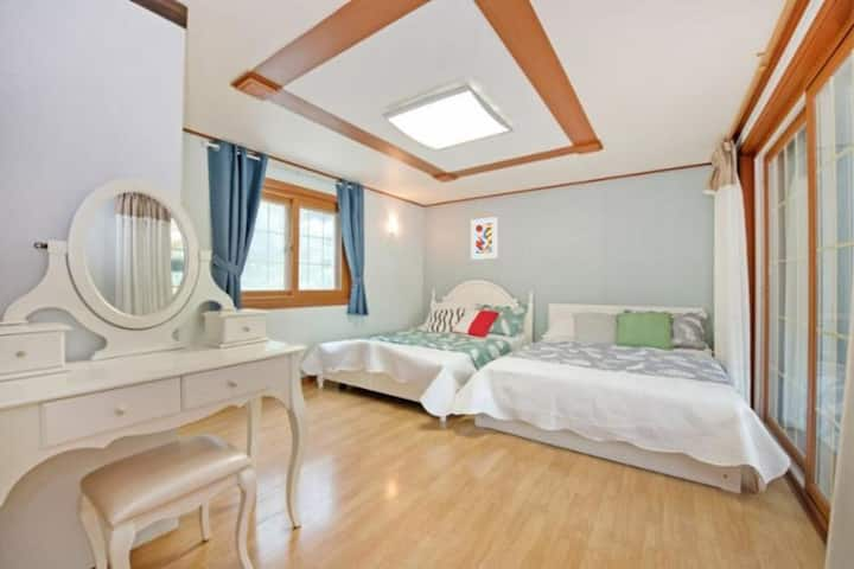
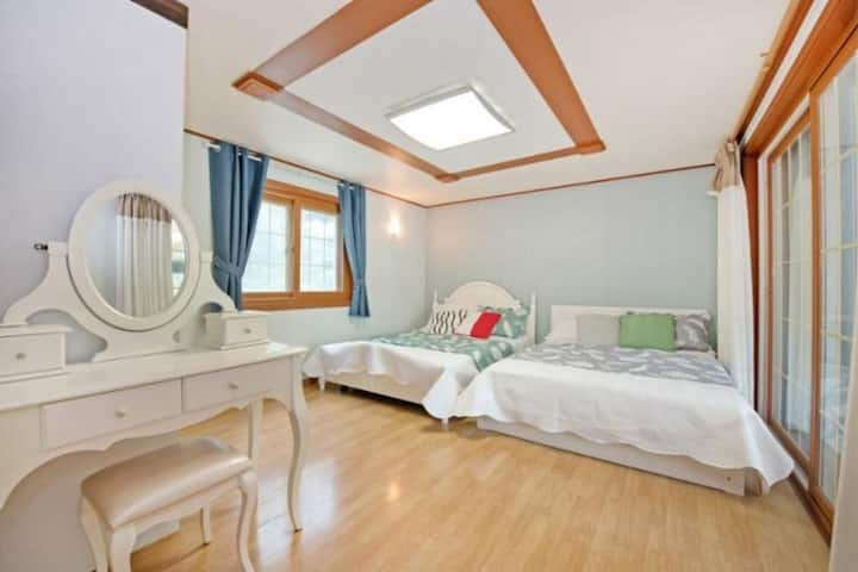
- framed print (484, 238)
